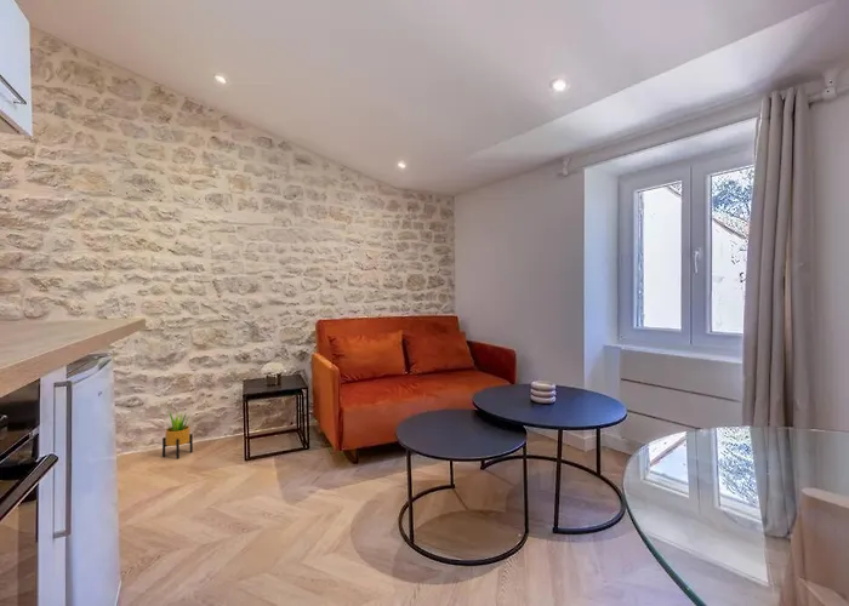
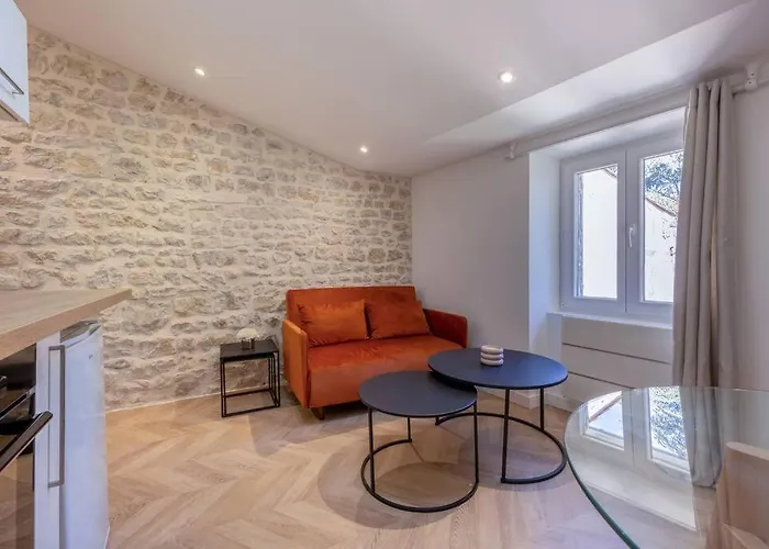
- potted plant (177, 431)
